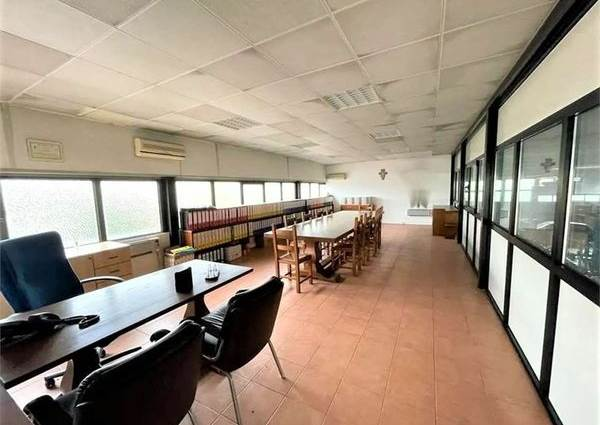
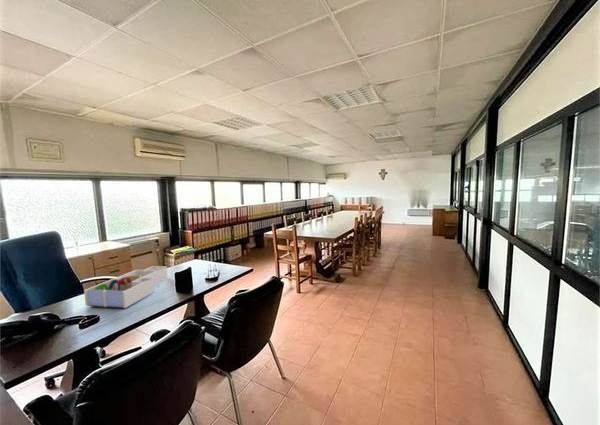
+ desk organizer (136, 283)
